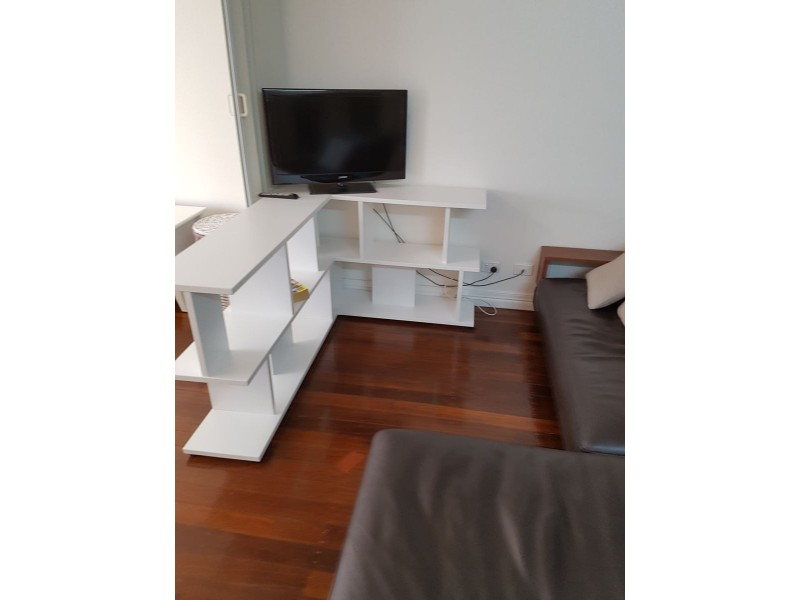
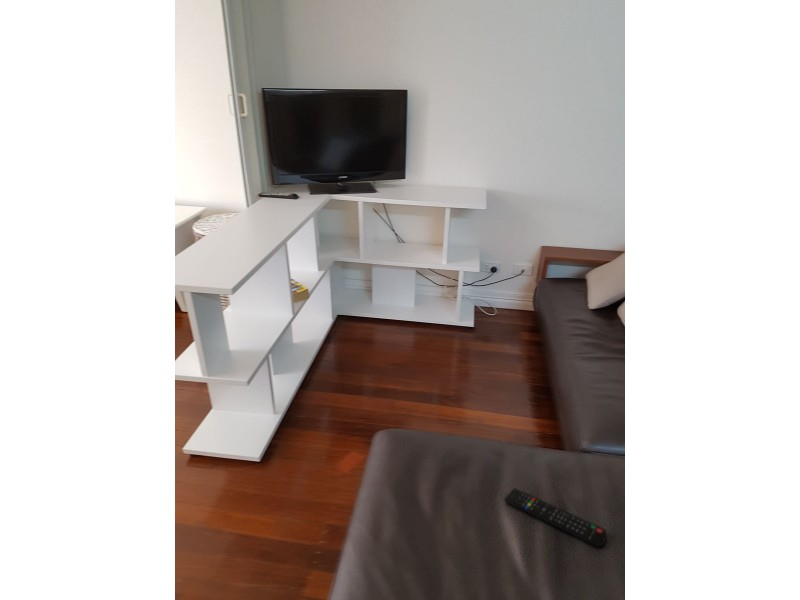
+ remote control (553, 516)
